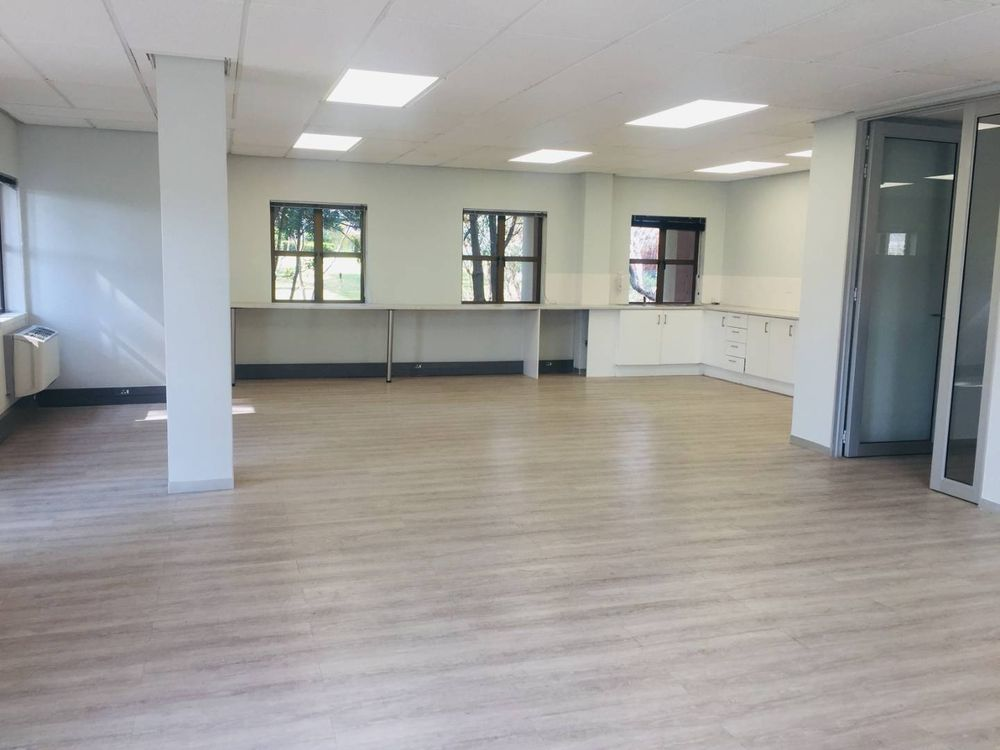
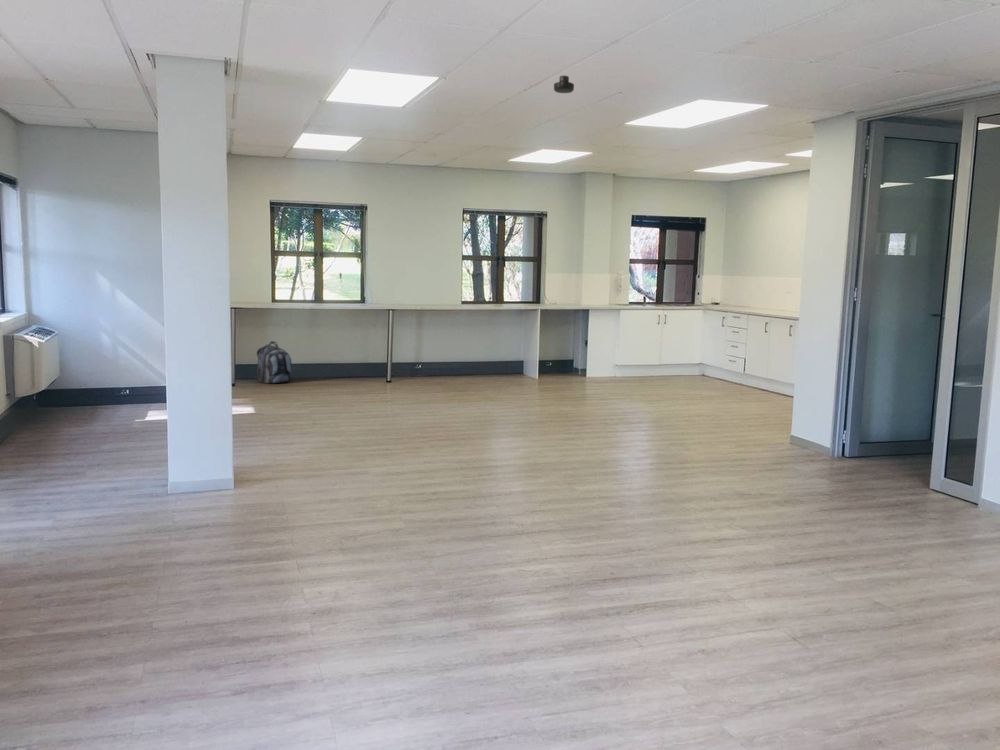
+ backpack (273, 361)
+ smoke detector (564, 83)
